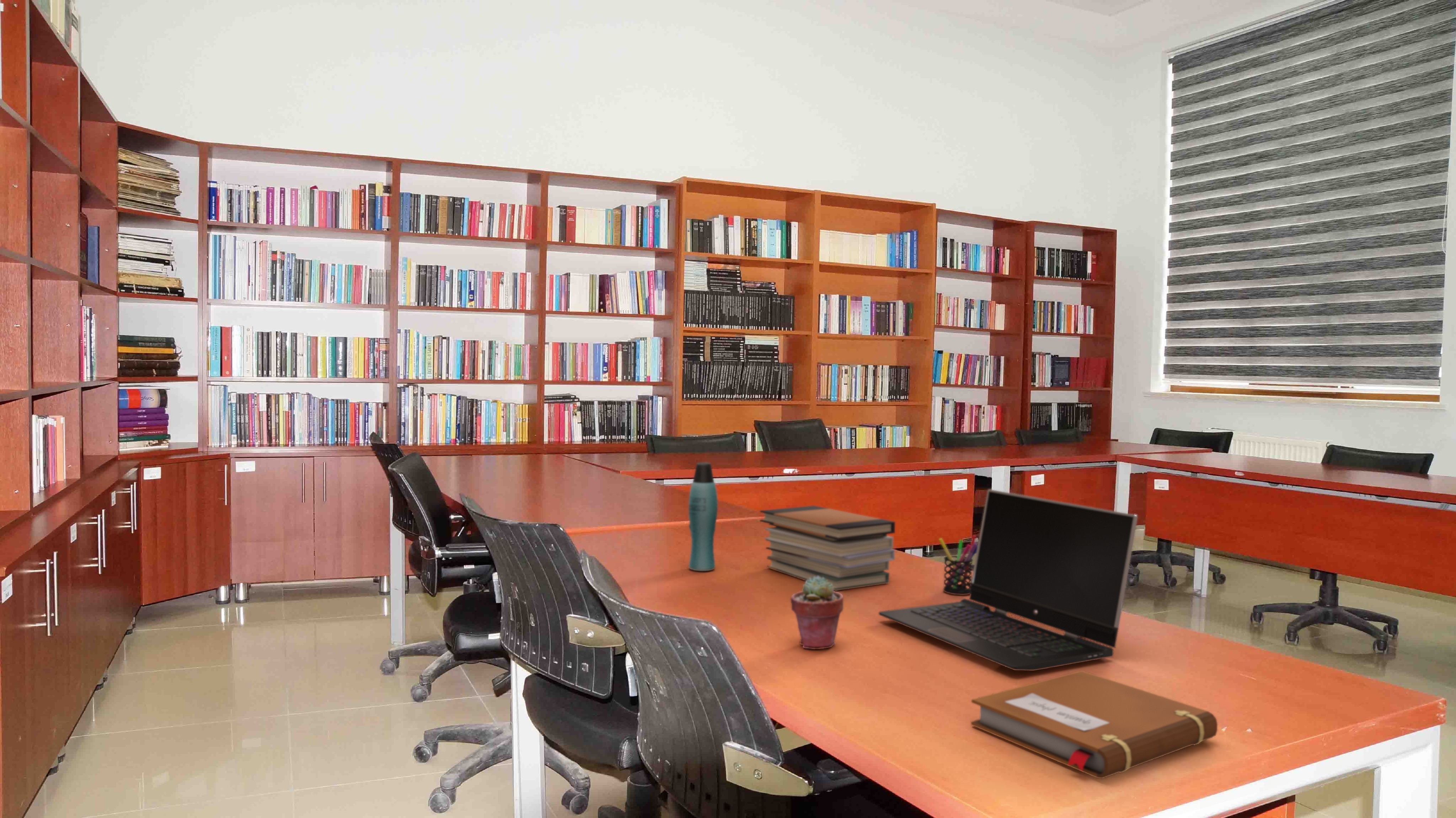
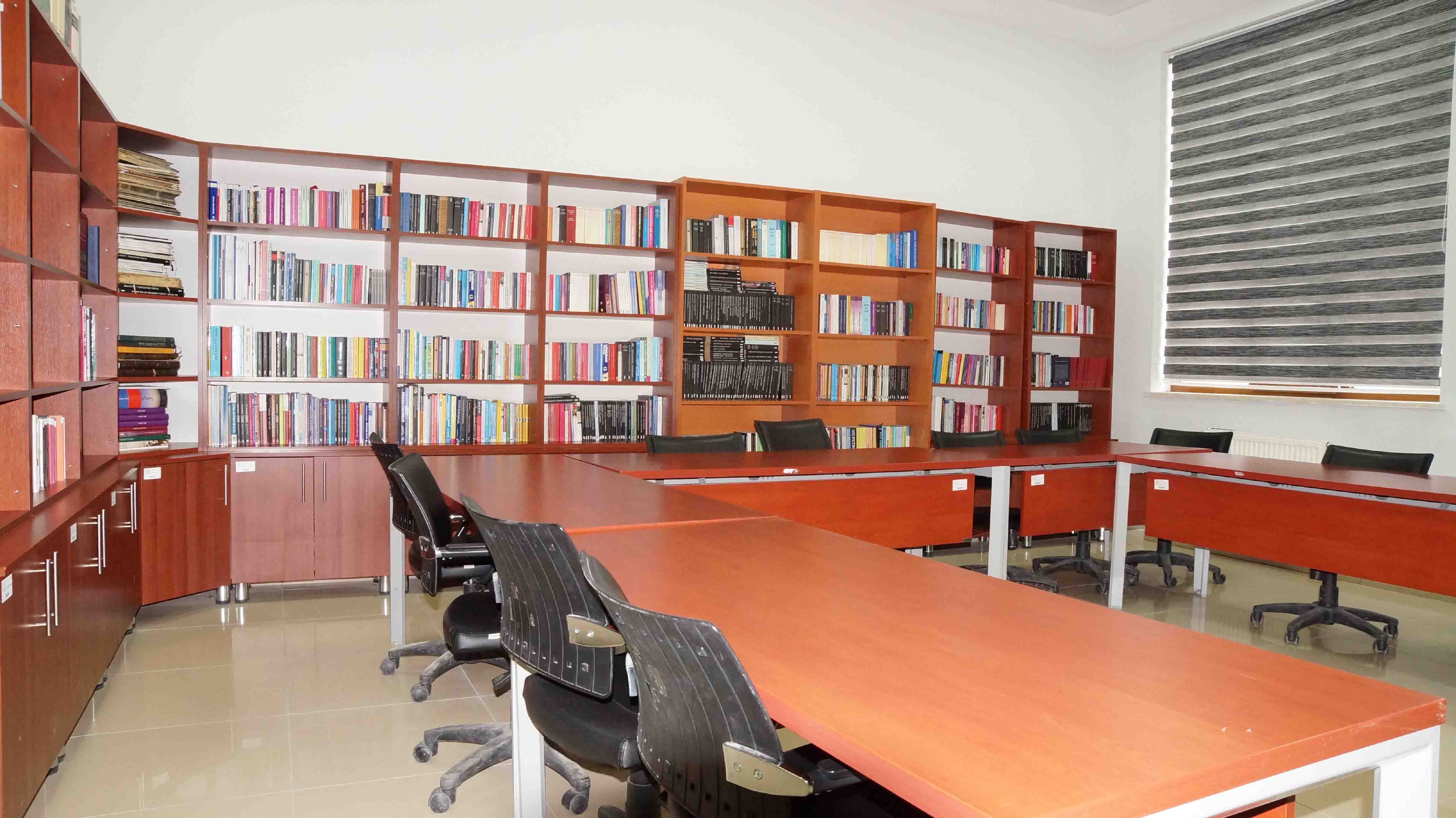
- potted succulent (817, 610)
- notebook (1090, 720)
- laptop computer (1000, 571)
- pen holder (960, 562)
- book stack (826, 546)
- bottle (703, 515)
